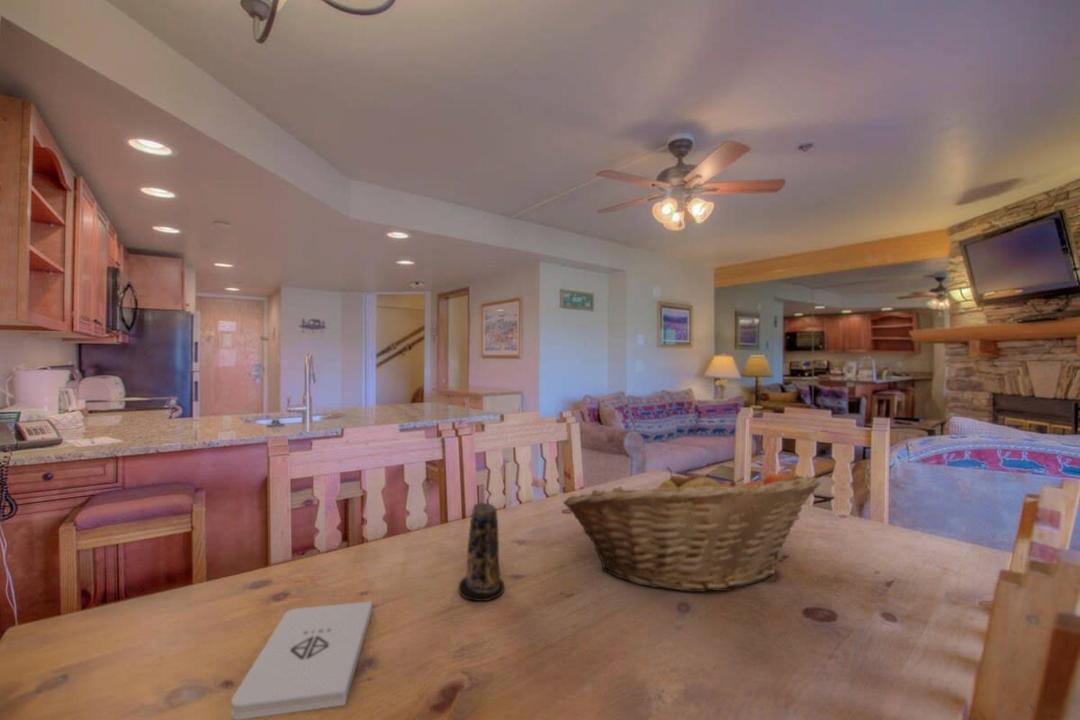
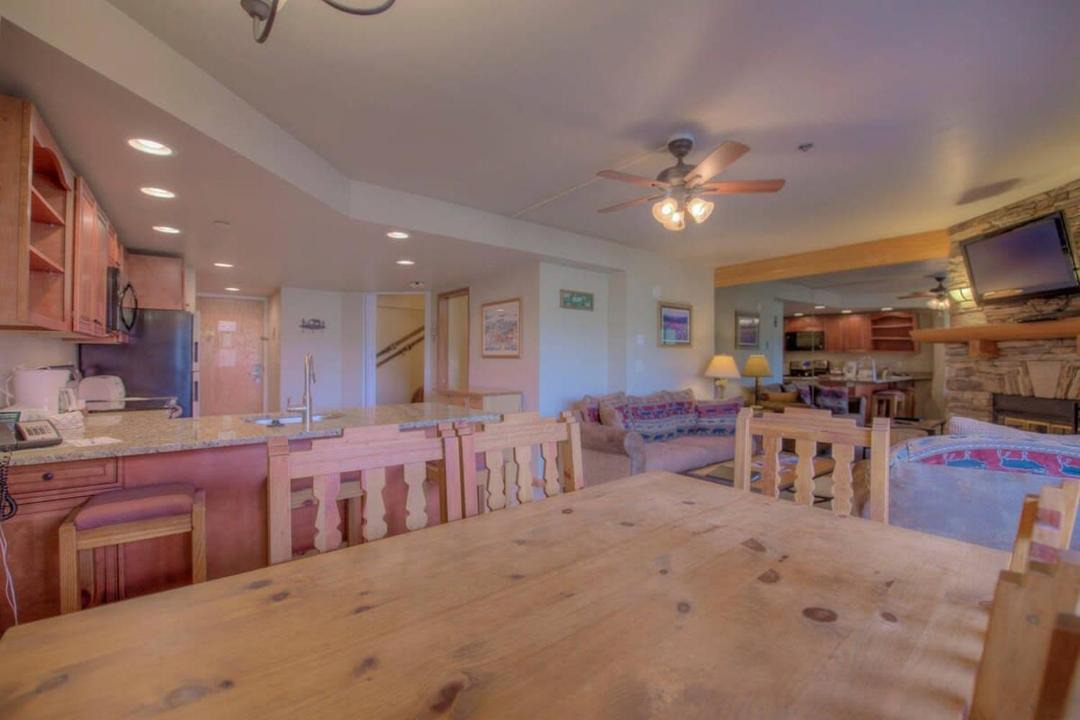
- candle (481, 548)
- notepad (312, 650)
- fruit basket (687, 512)
